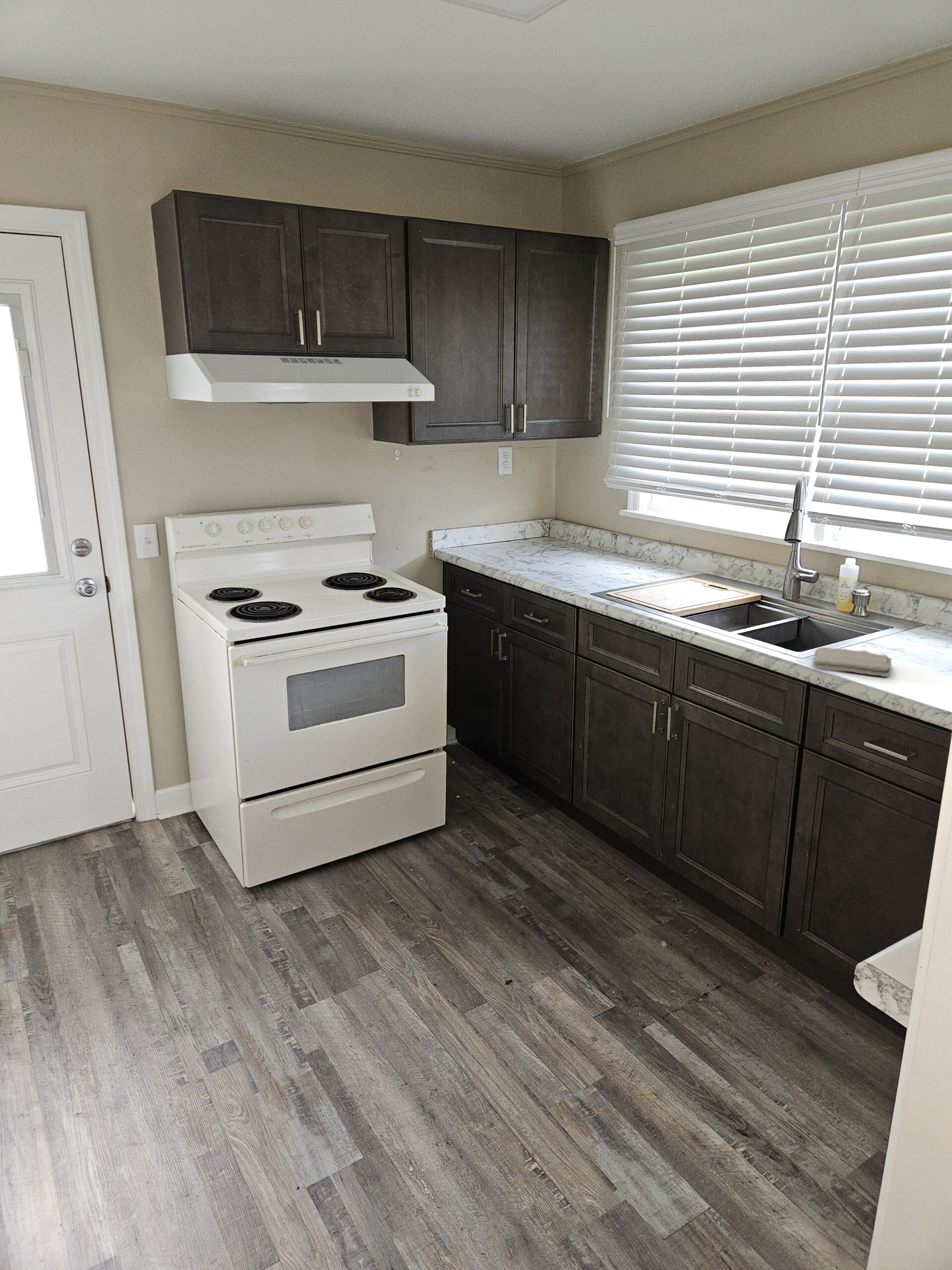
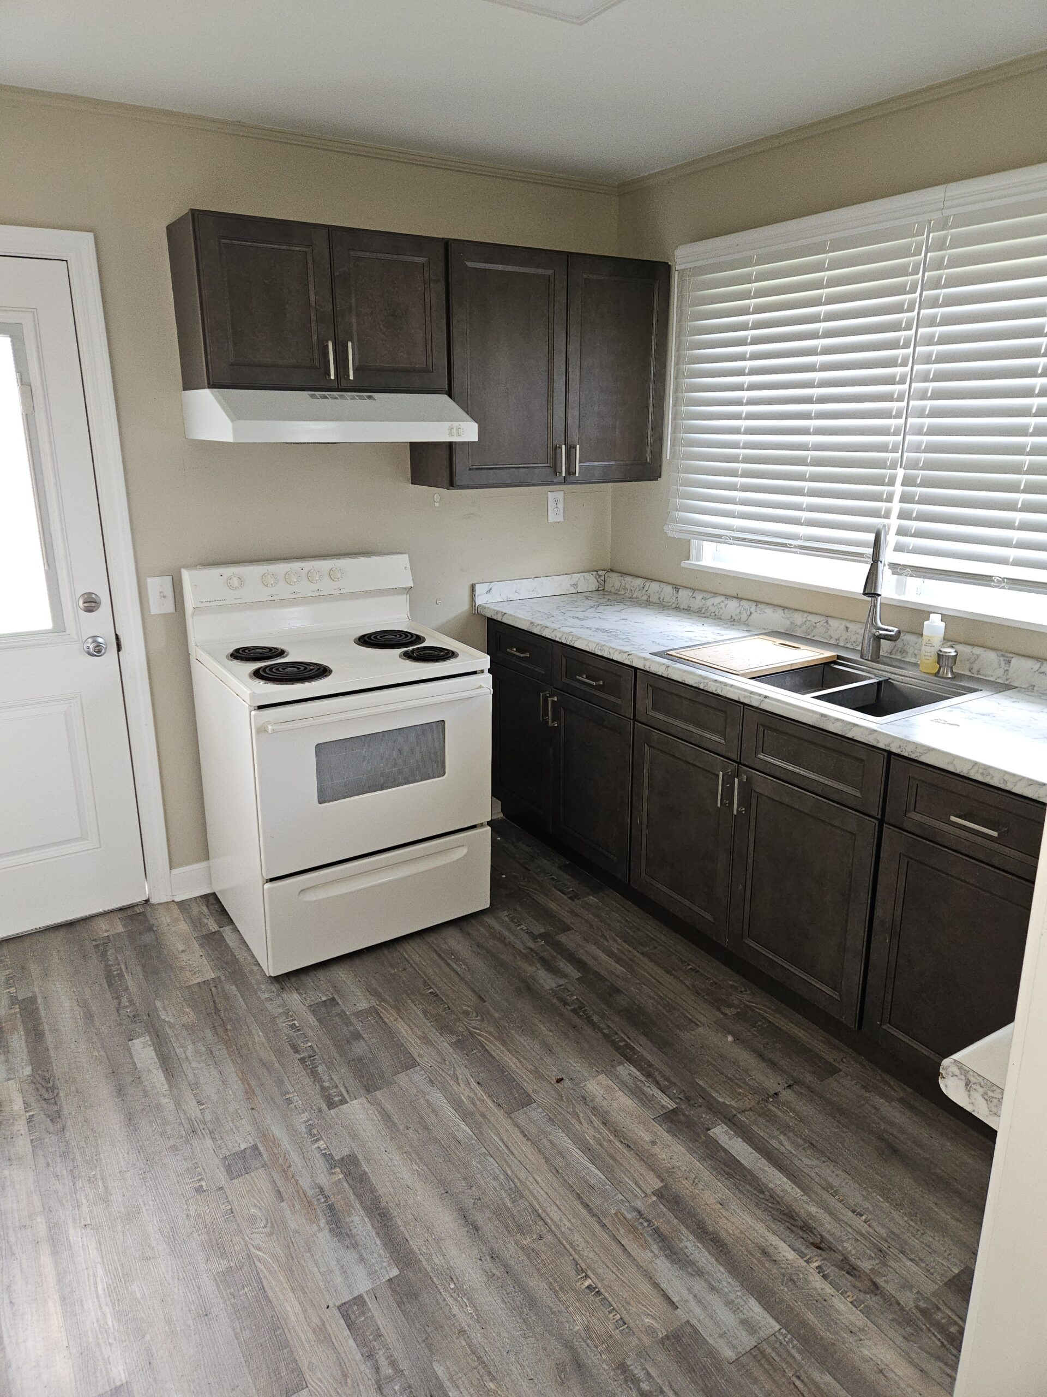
- washcloth (852, 661)
